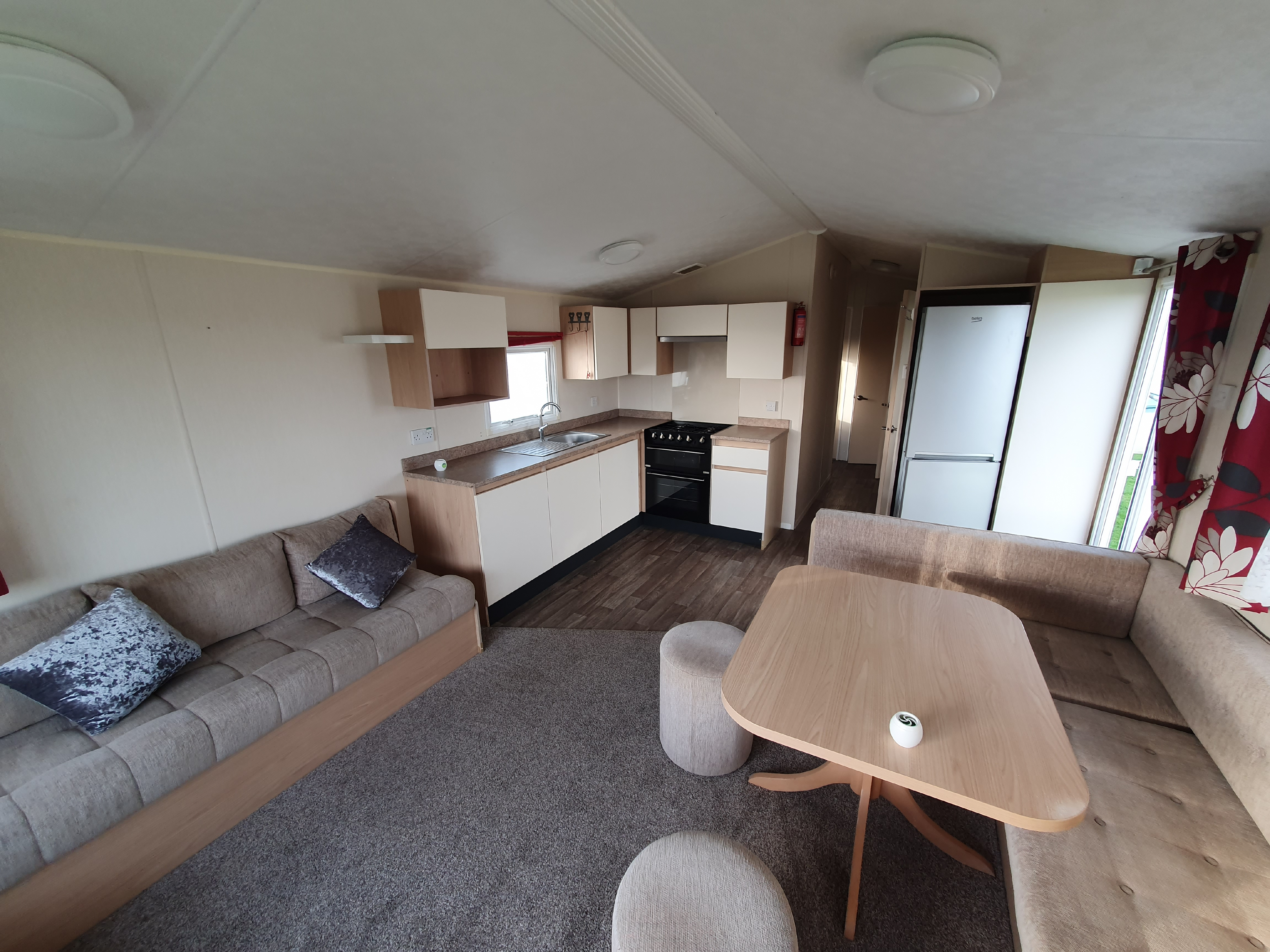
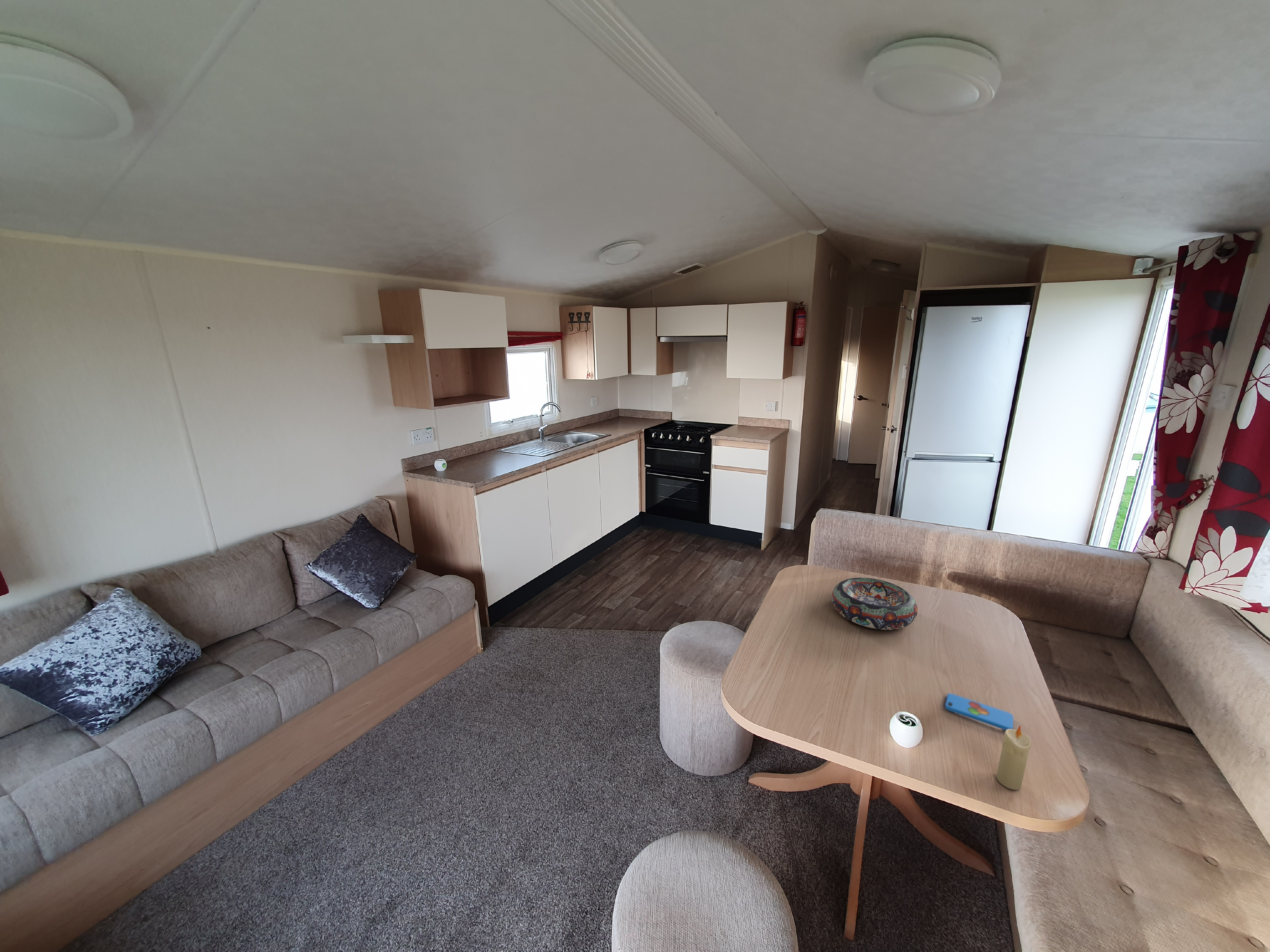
+ smartphone (978, 711)
+ candle (1015, 754)
+ decorative bowl (873, 603)
